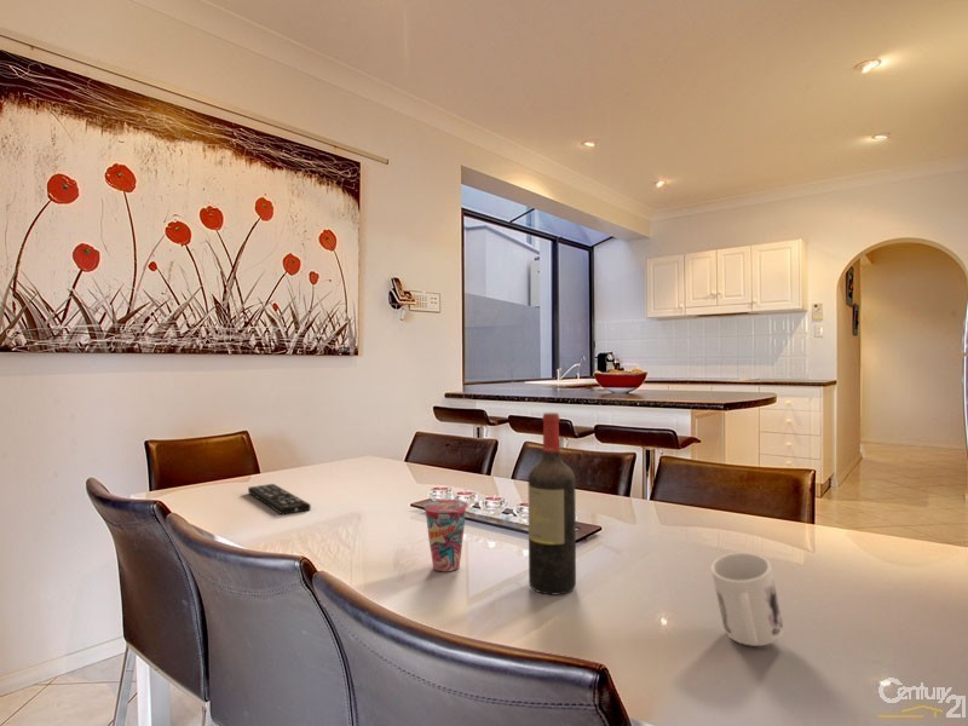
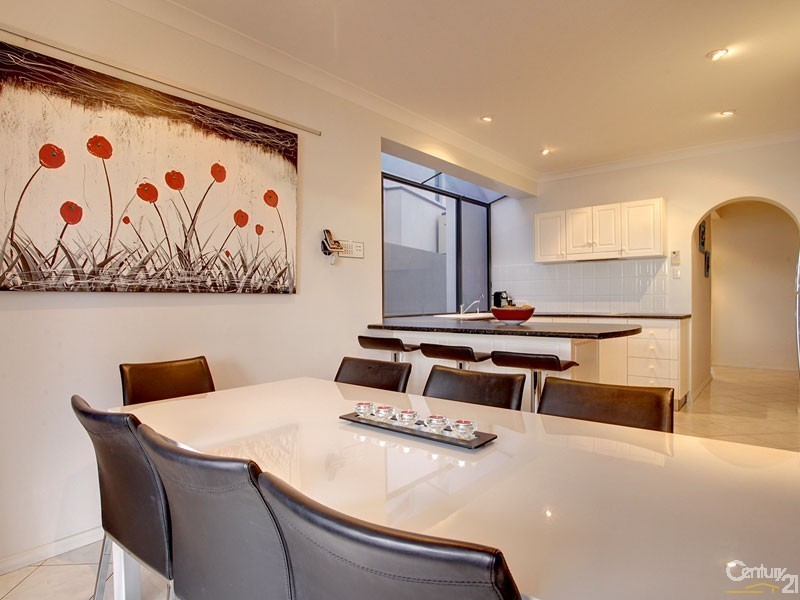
- cup (448, 535)
- remote control (277, 497)
- wine bottle (551, 500)
- mug (751, 601)
